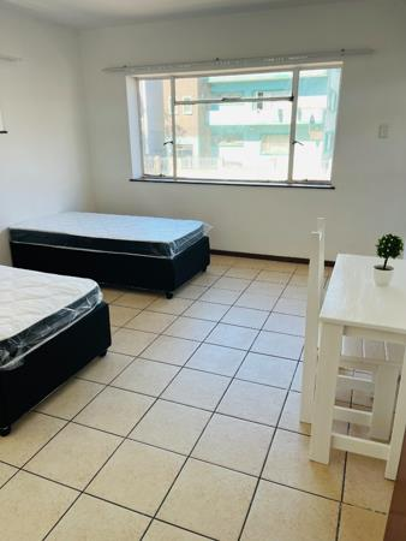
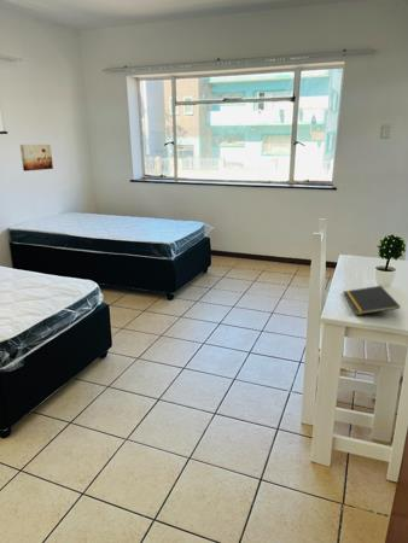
+ notepad (369, 299)
+ wall art (36, 157)
